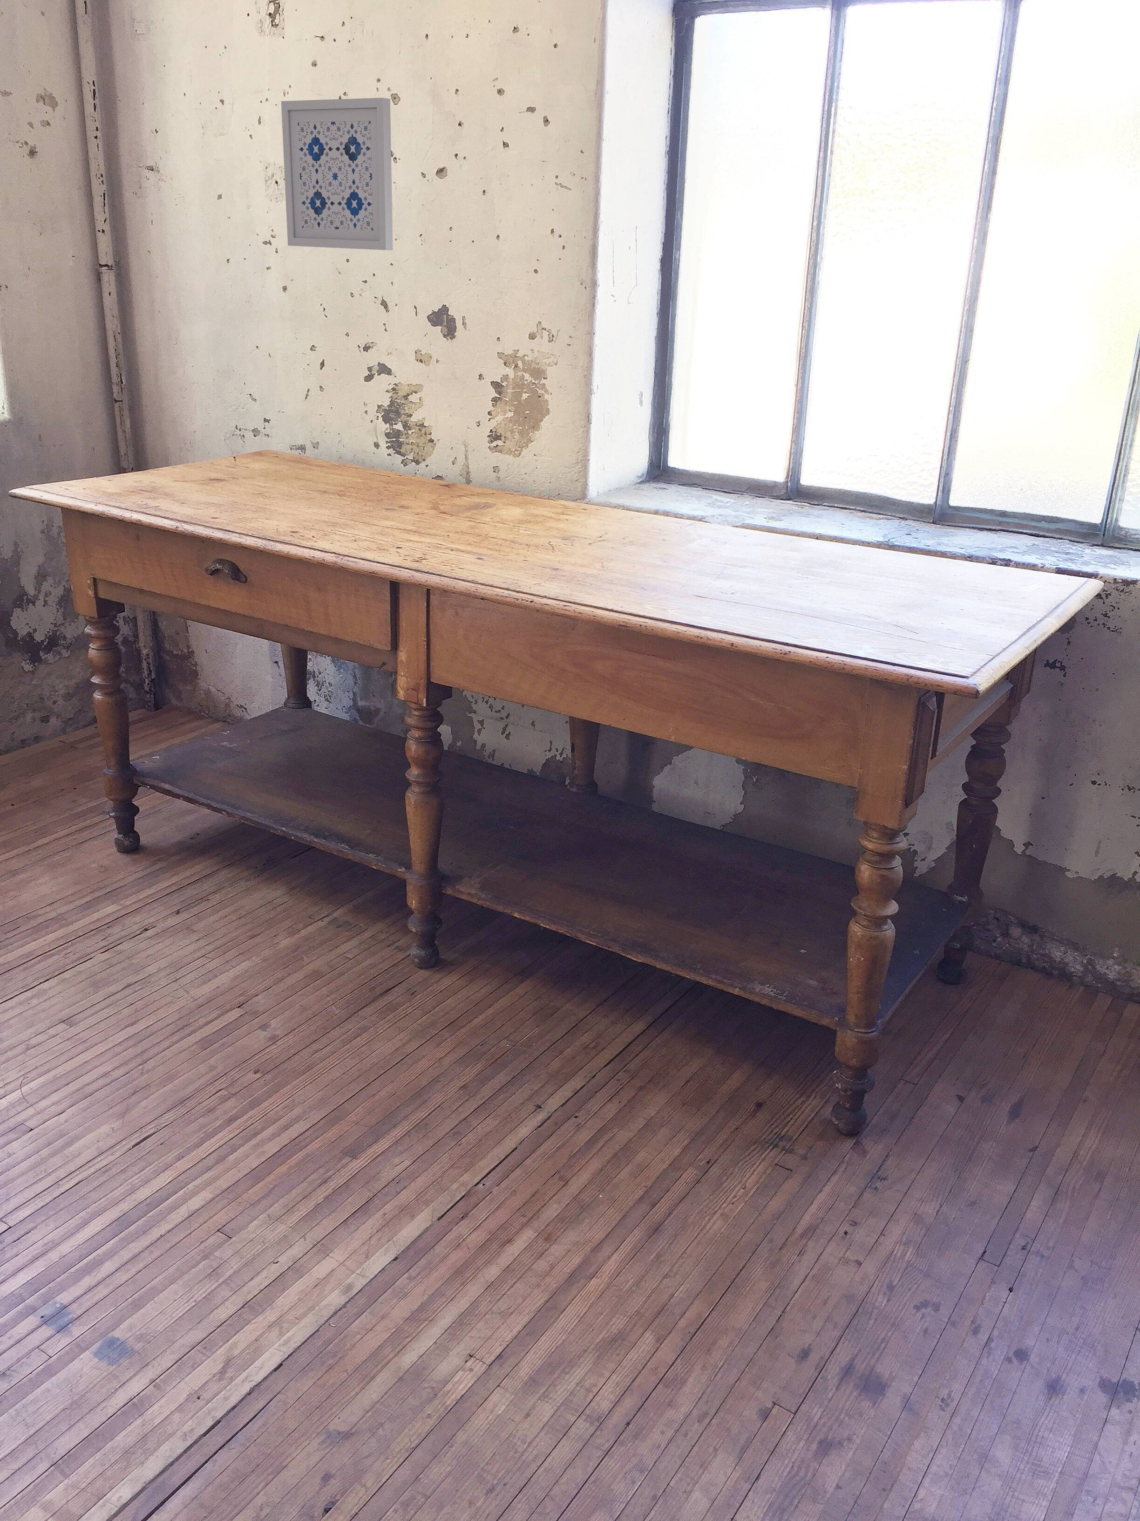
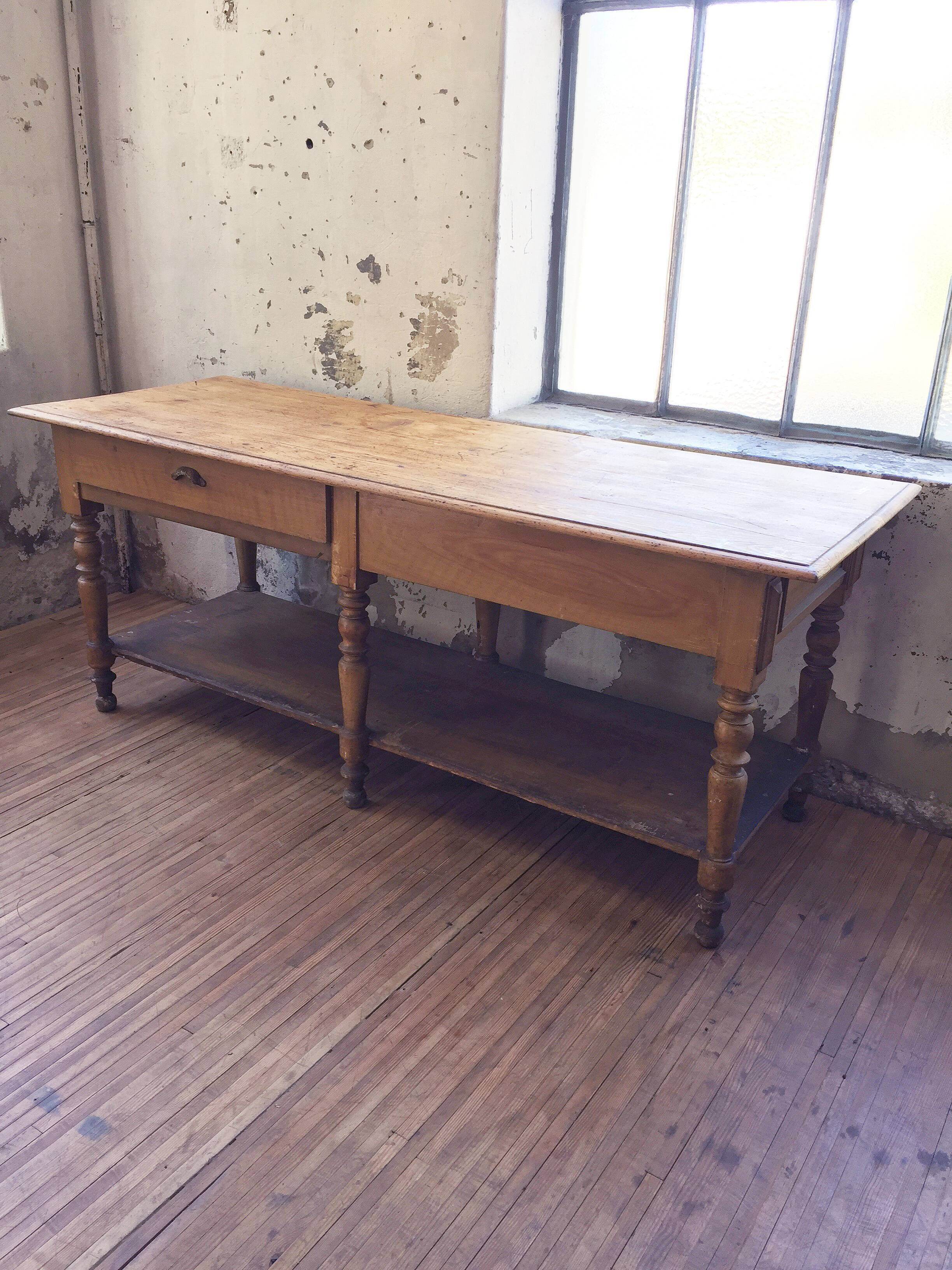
- wall art (336, 175)
